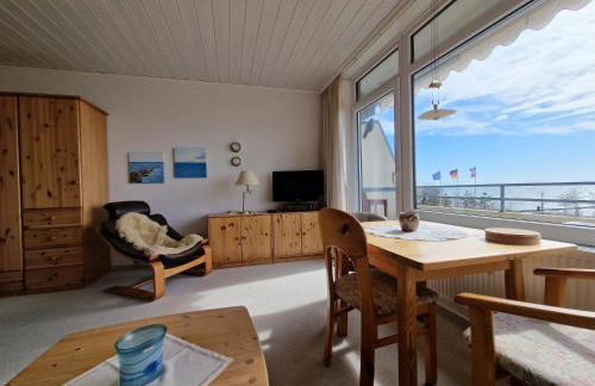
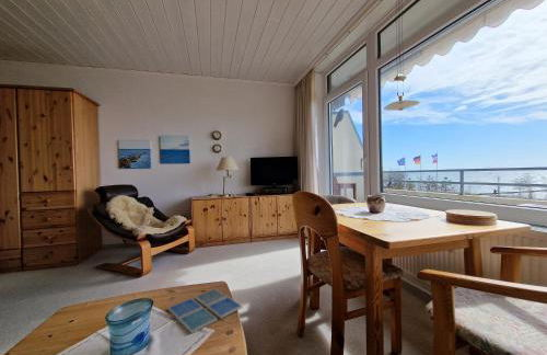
+ drink coaster (206, 307)
